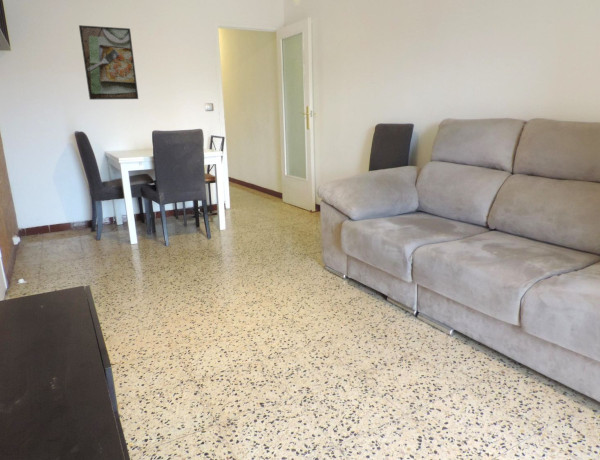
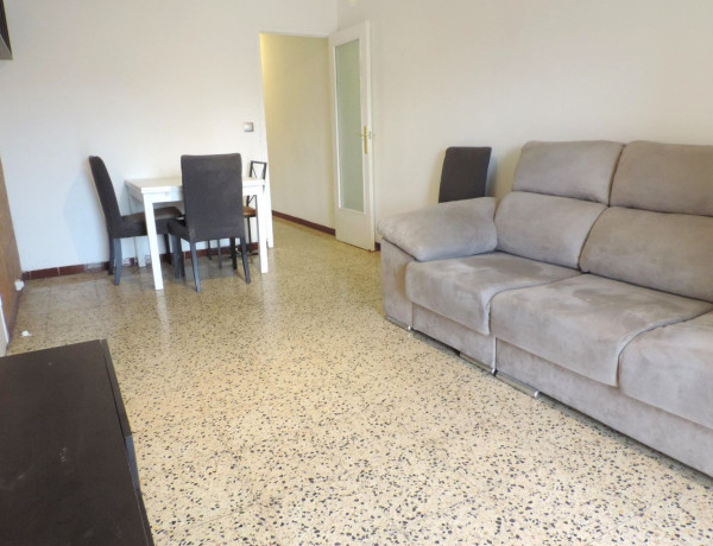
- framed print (109, 63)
